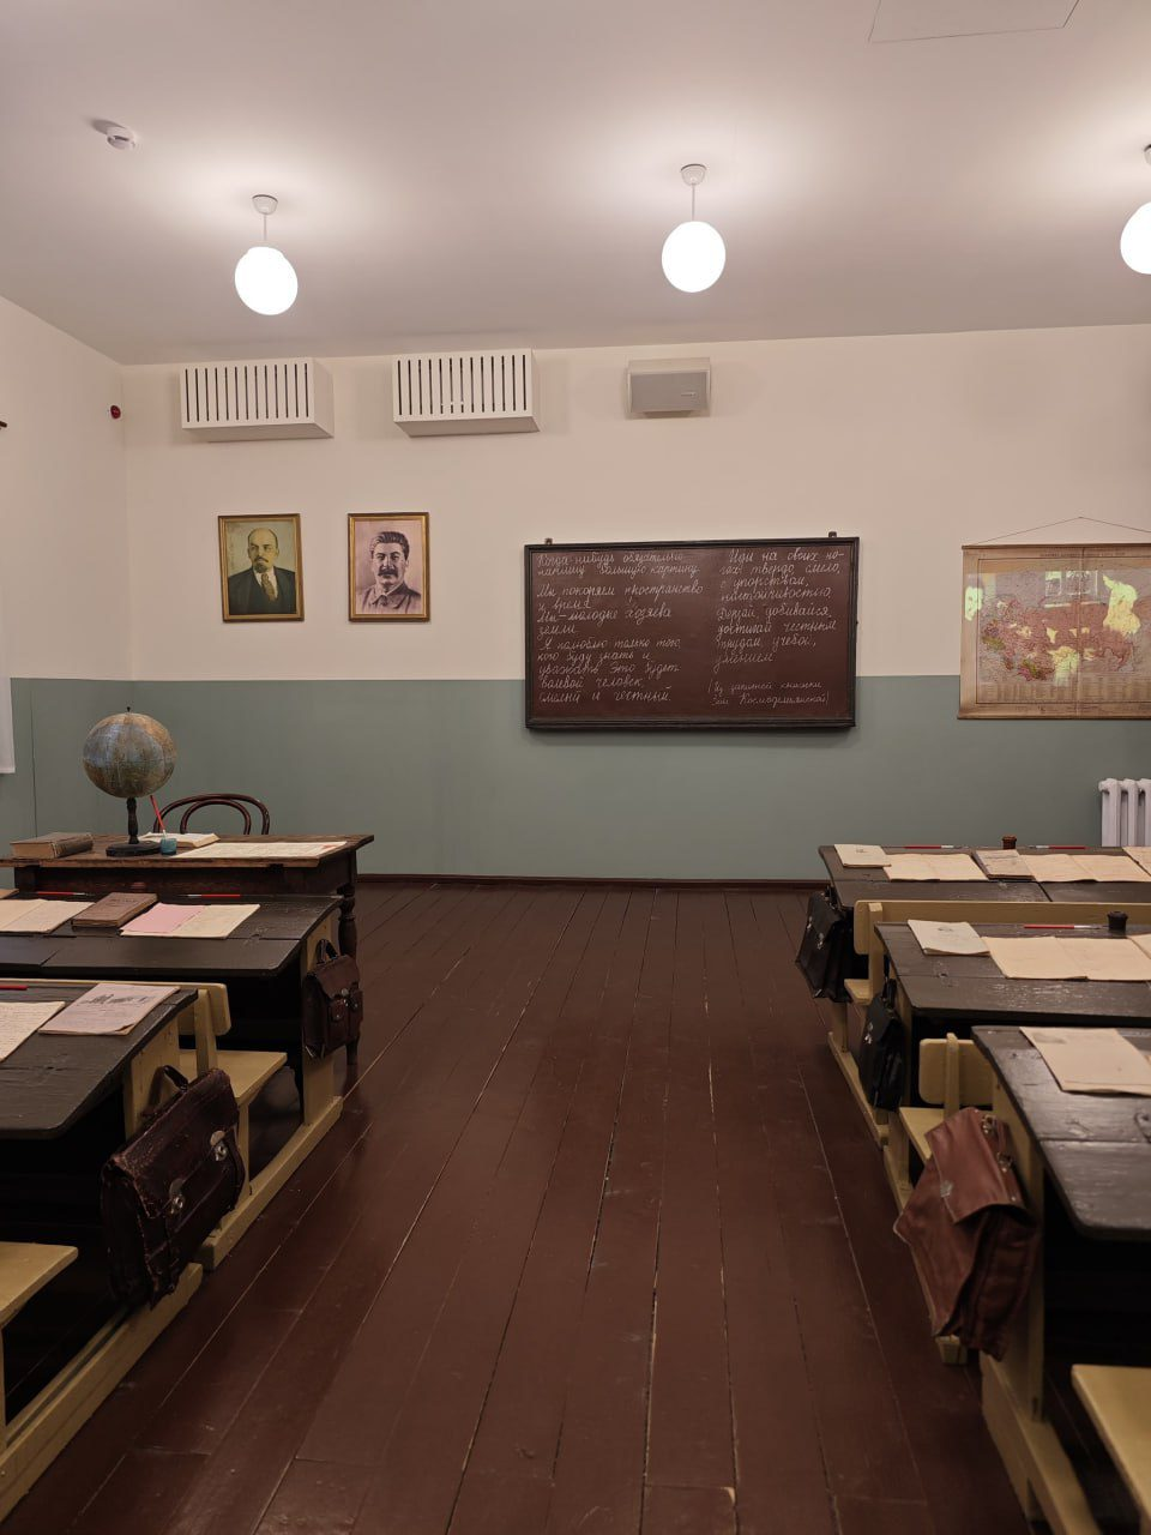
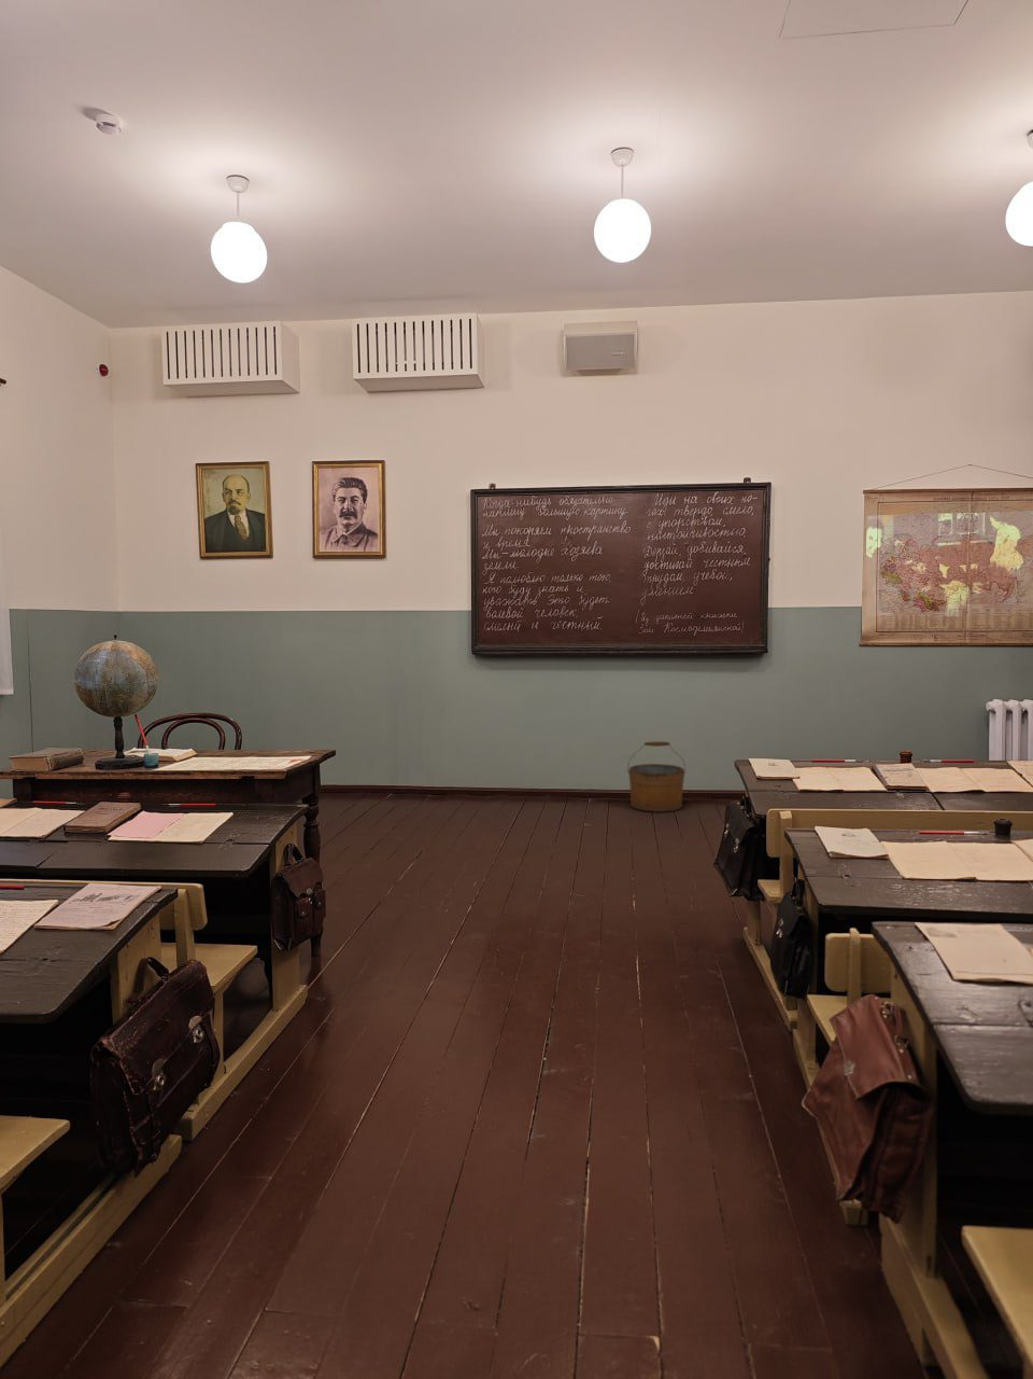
+ bucket (655, 773)
